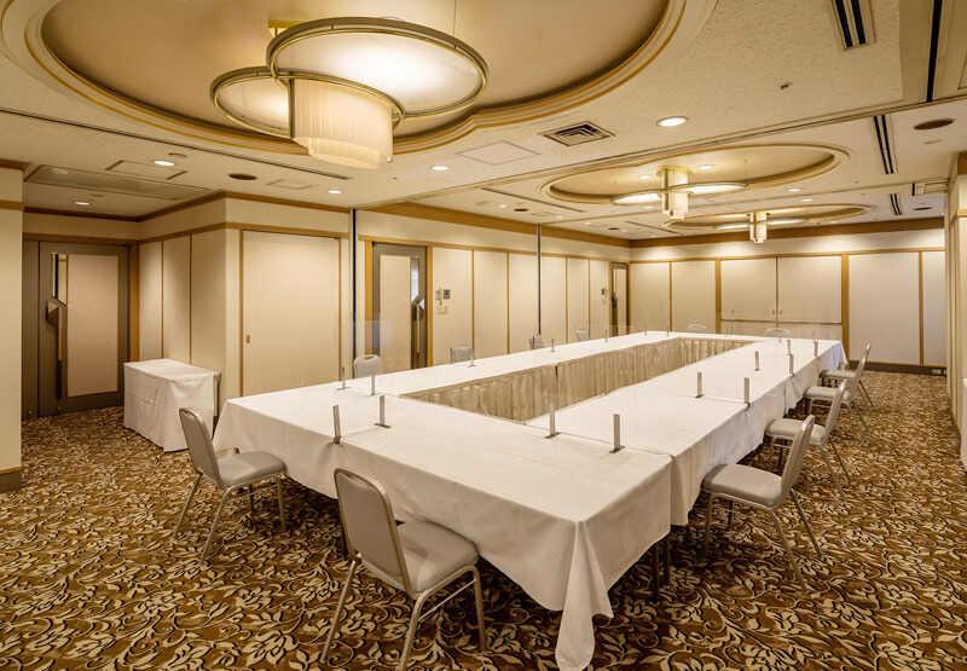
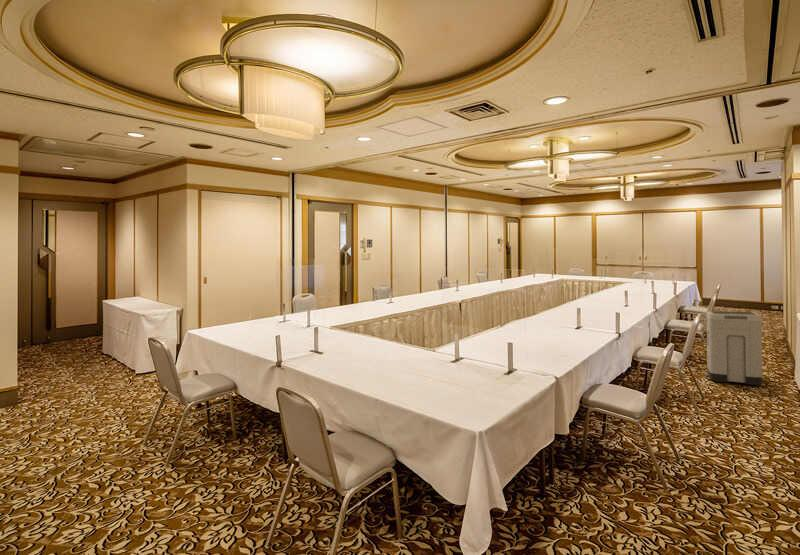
+ trash can (733, 346)
